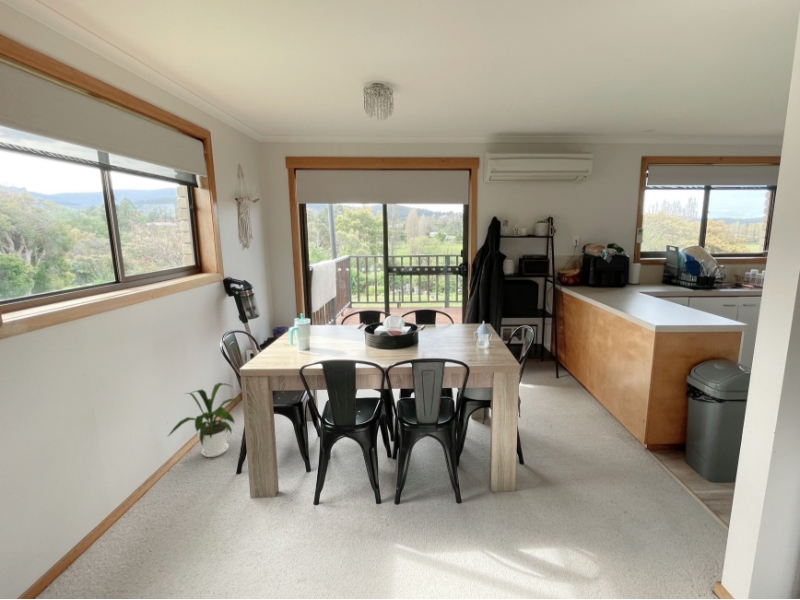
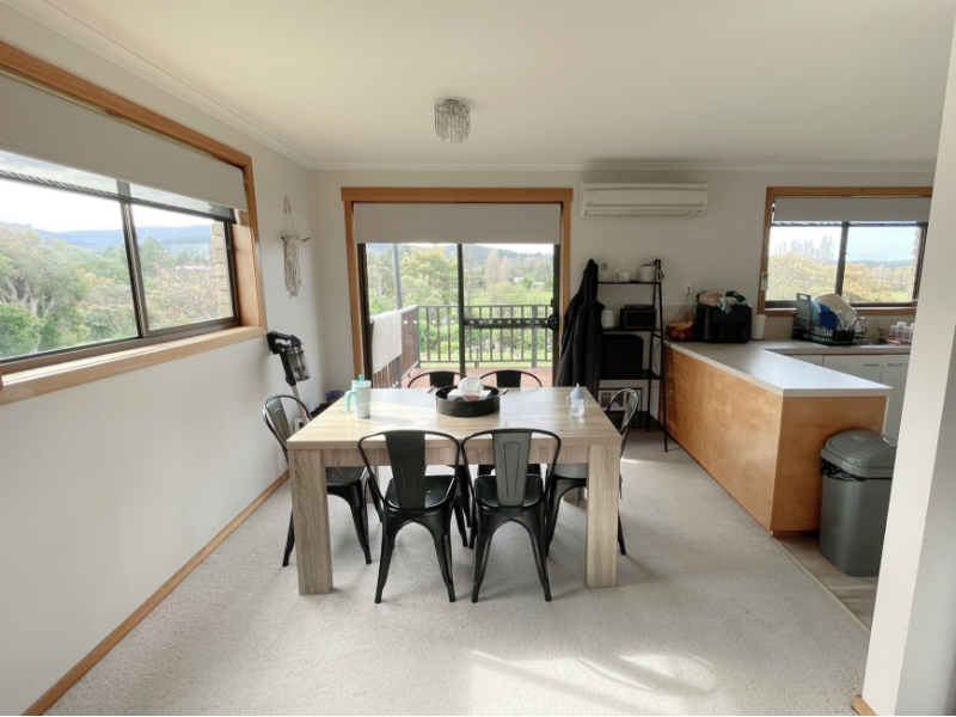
- house plant (211, 418)
